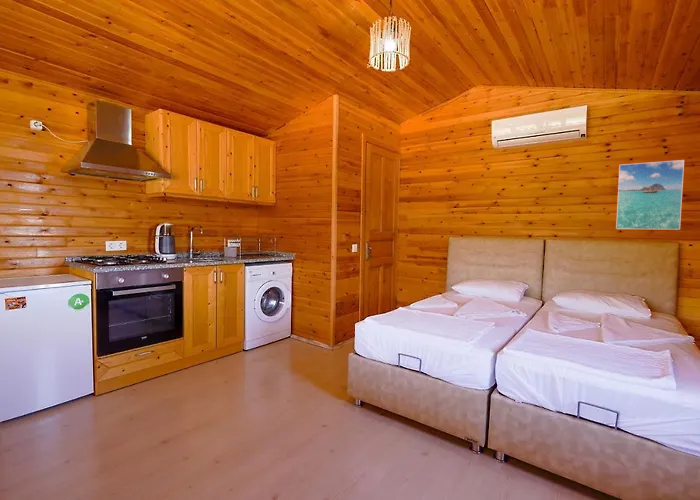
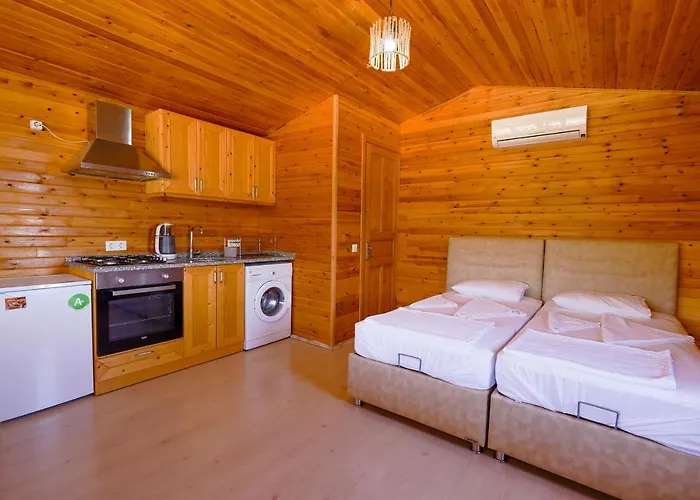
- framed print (648, 196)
